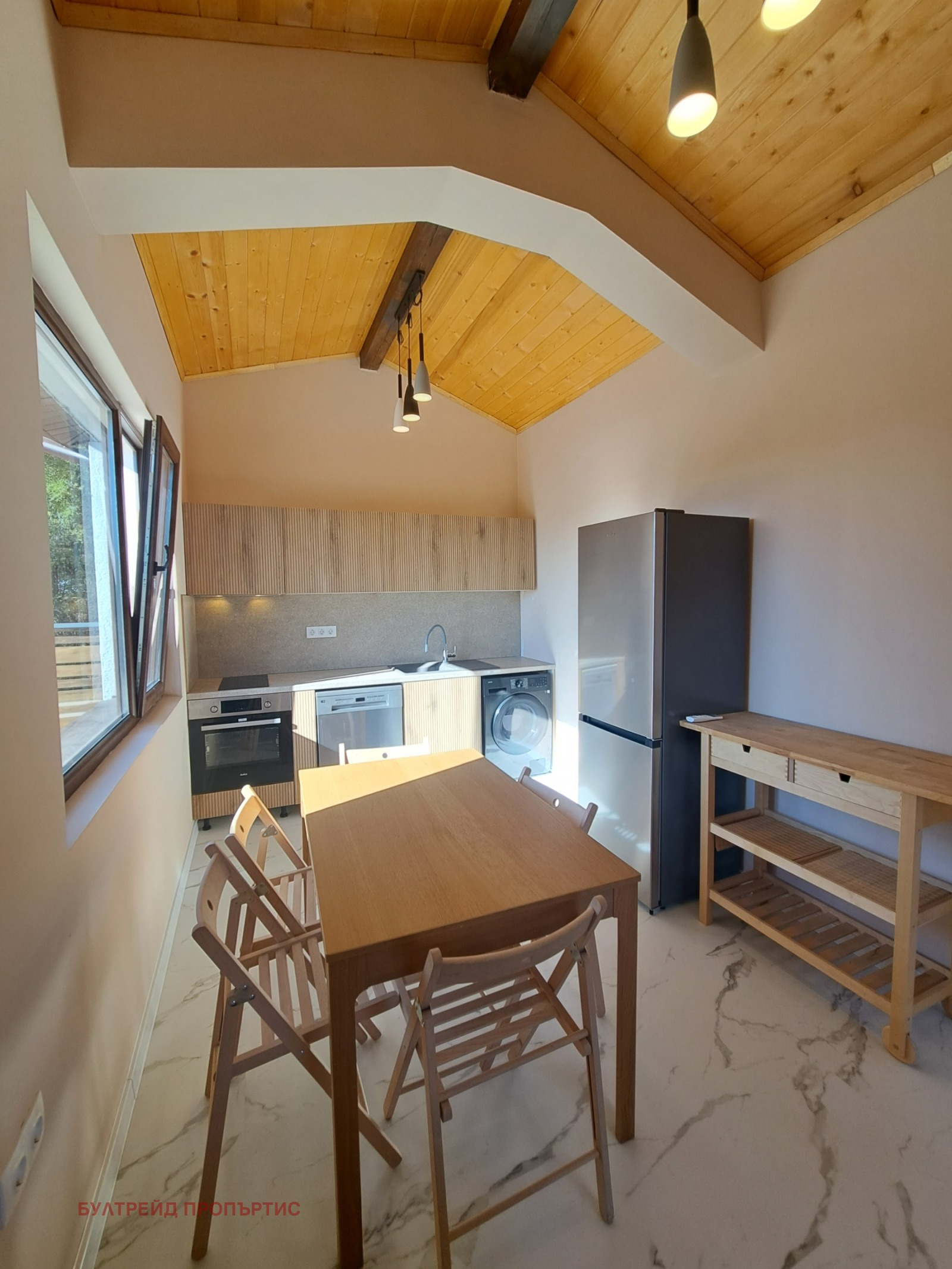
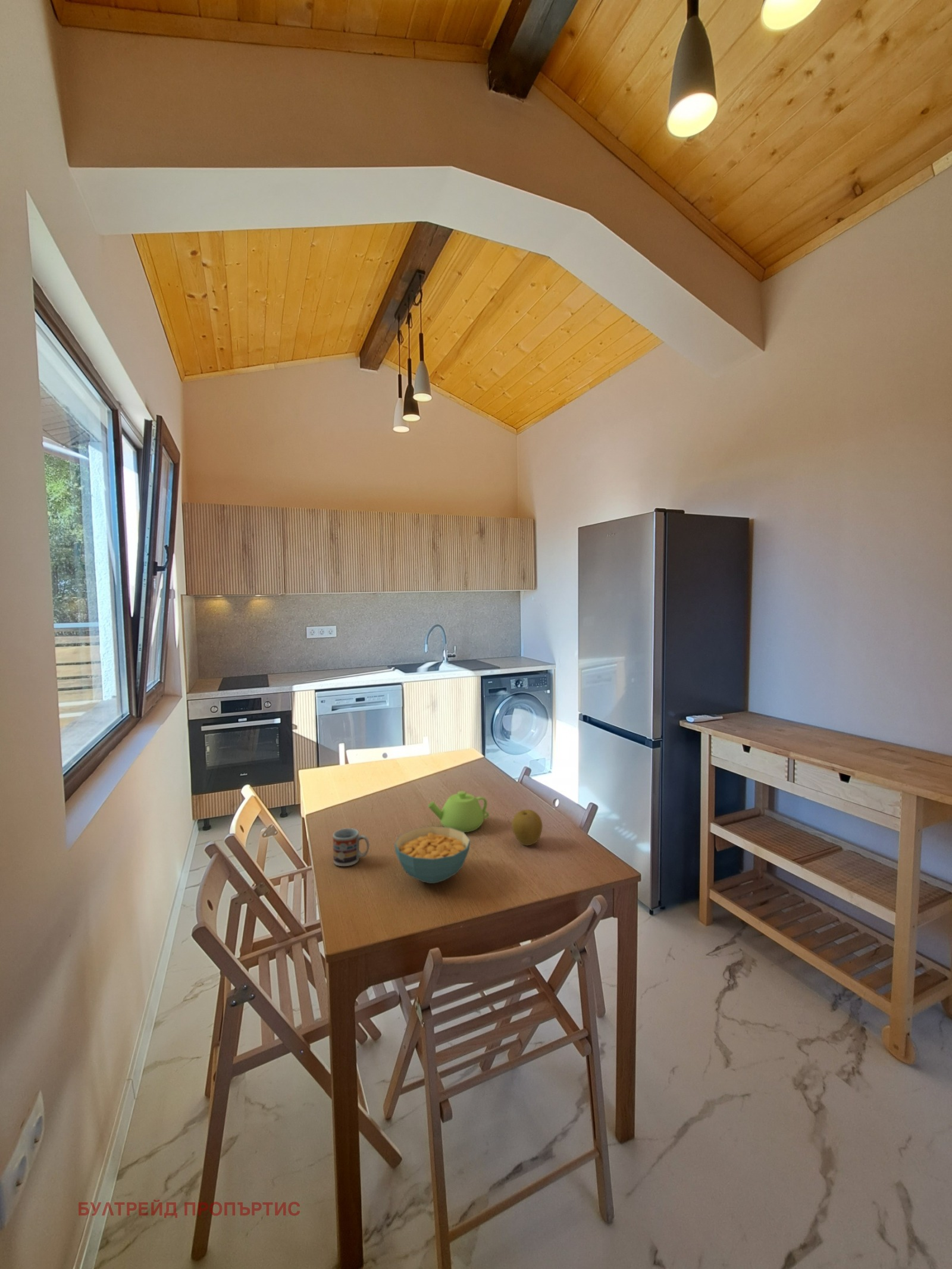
+ fruit (527, 827)
+ cup (351, 847)
+ teapot (459, 809)
+ cereal bowl (433, 860)
